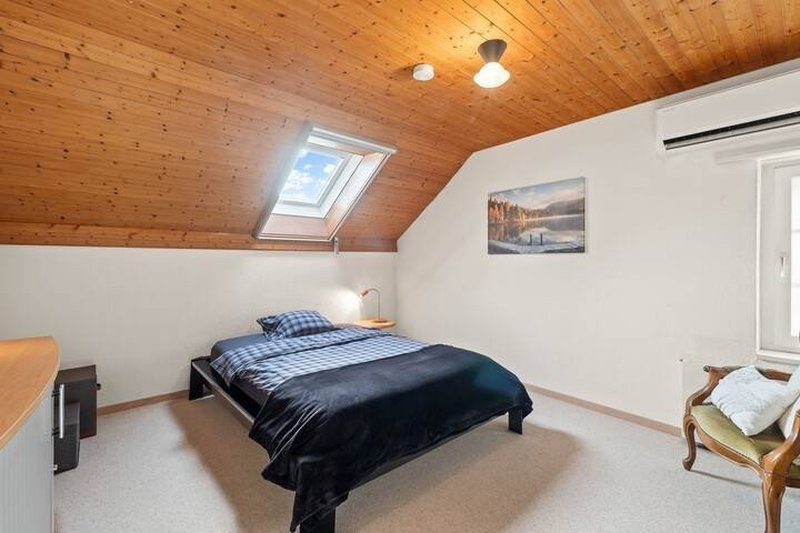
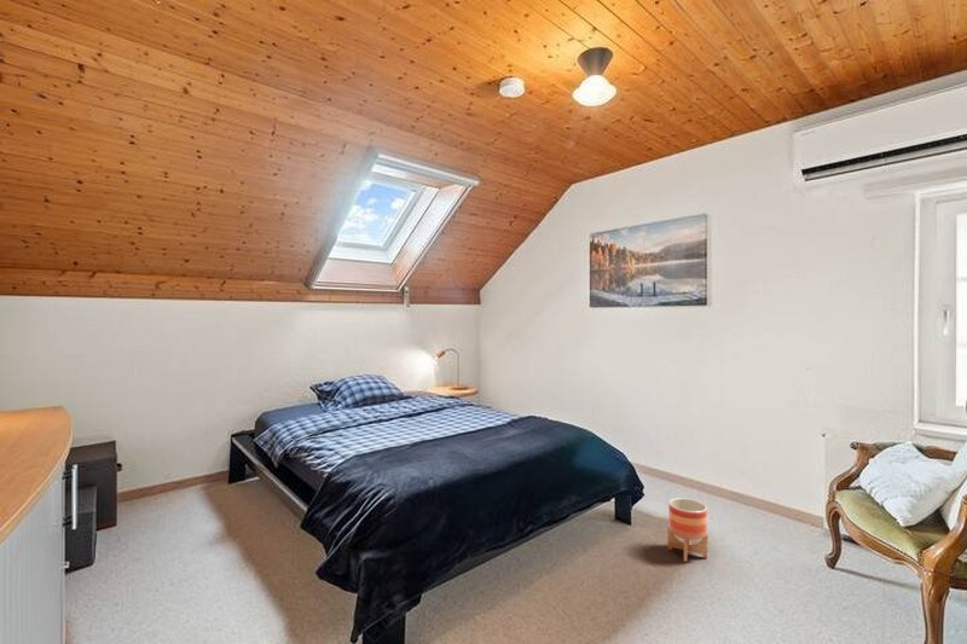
+ planter (687, 528)
